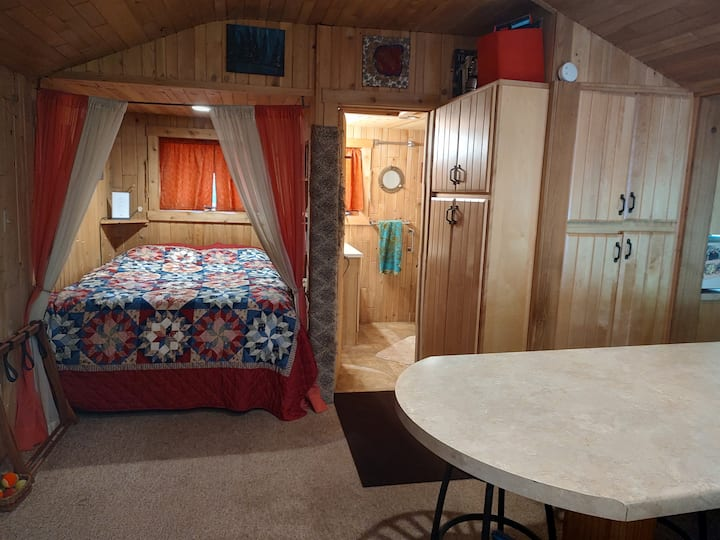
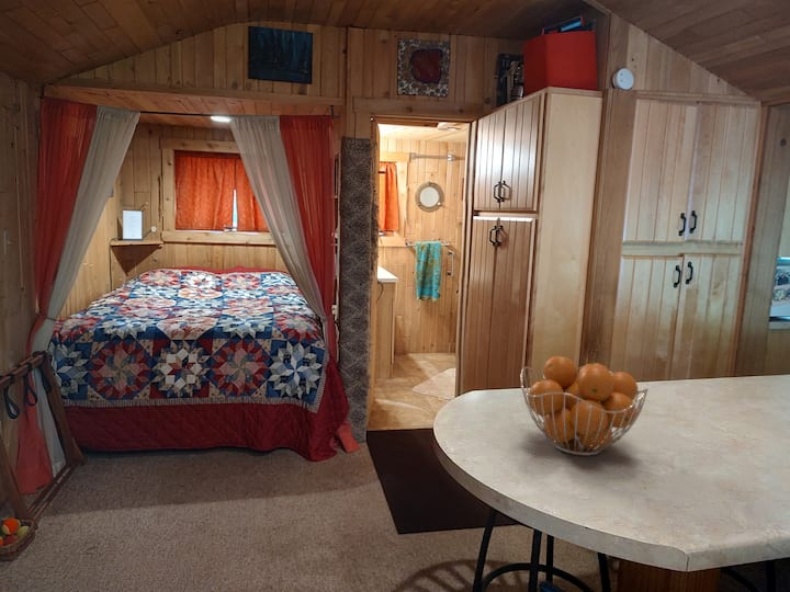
+ fruit basket (579, 403)
